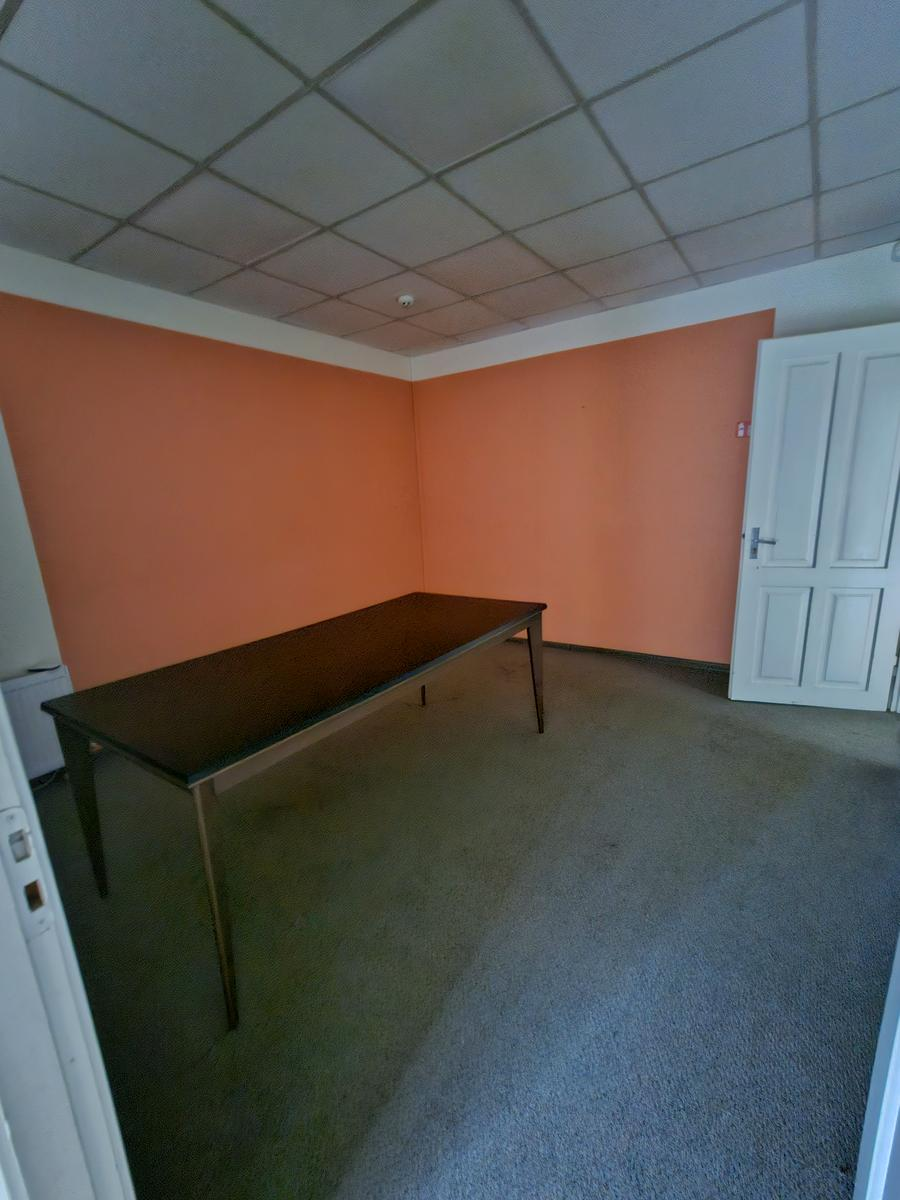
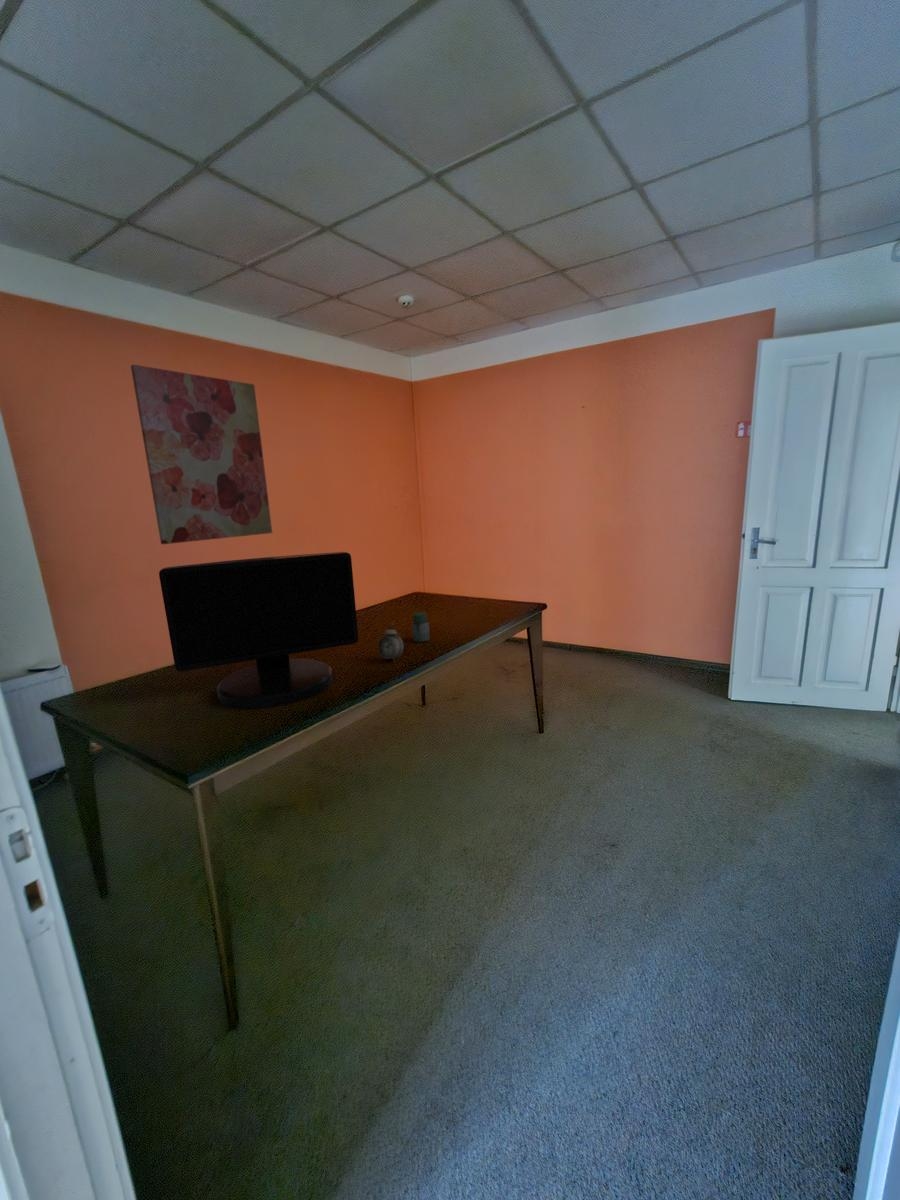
+ alarm clock (390, 641)
+ monitor (269, 624)
+ wall art (210, 459)
+ jar (420, 626)
